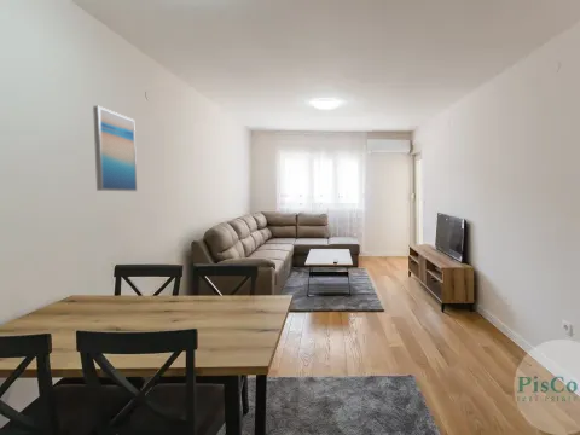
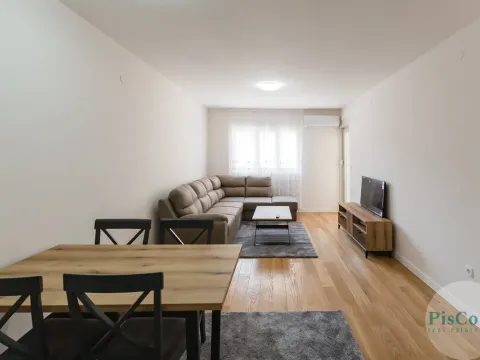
- wall art (116, 152)
